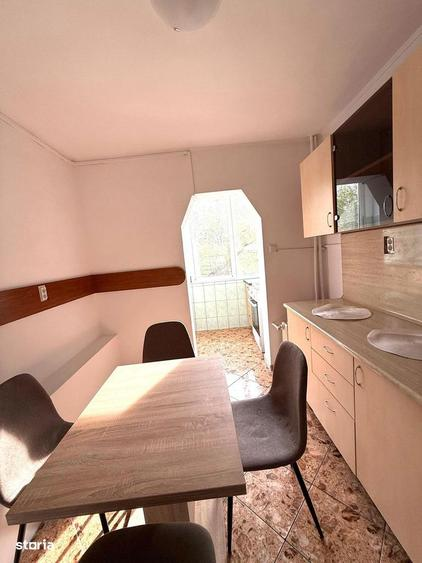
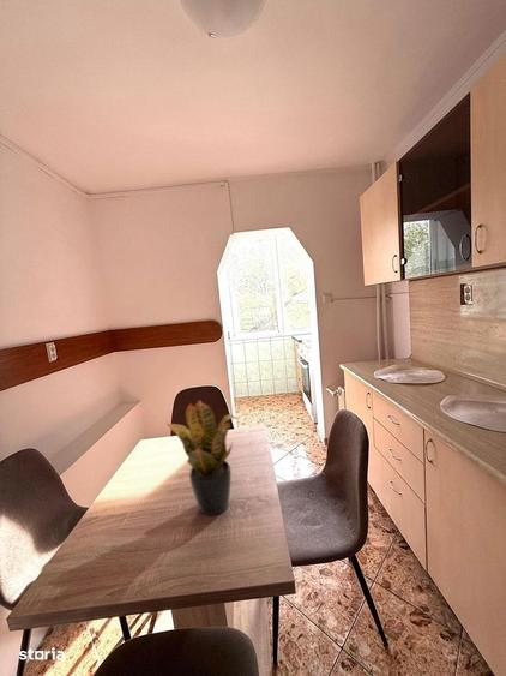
+ potted plant (211, 450)
